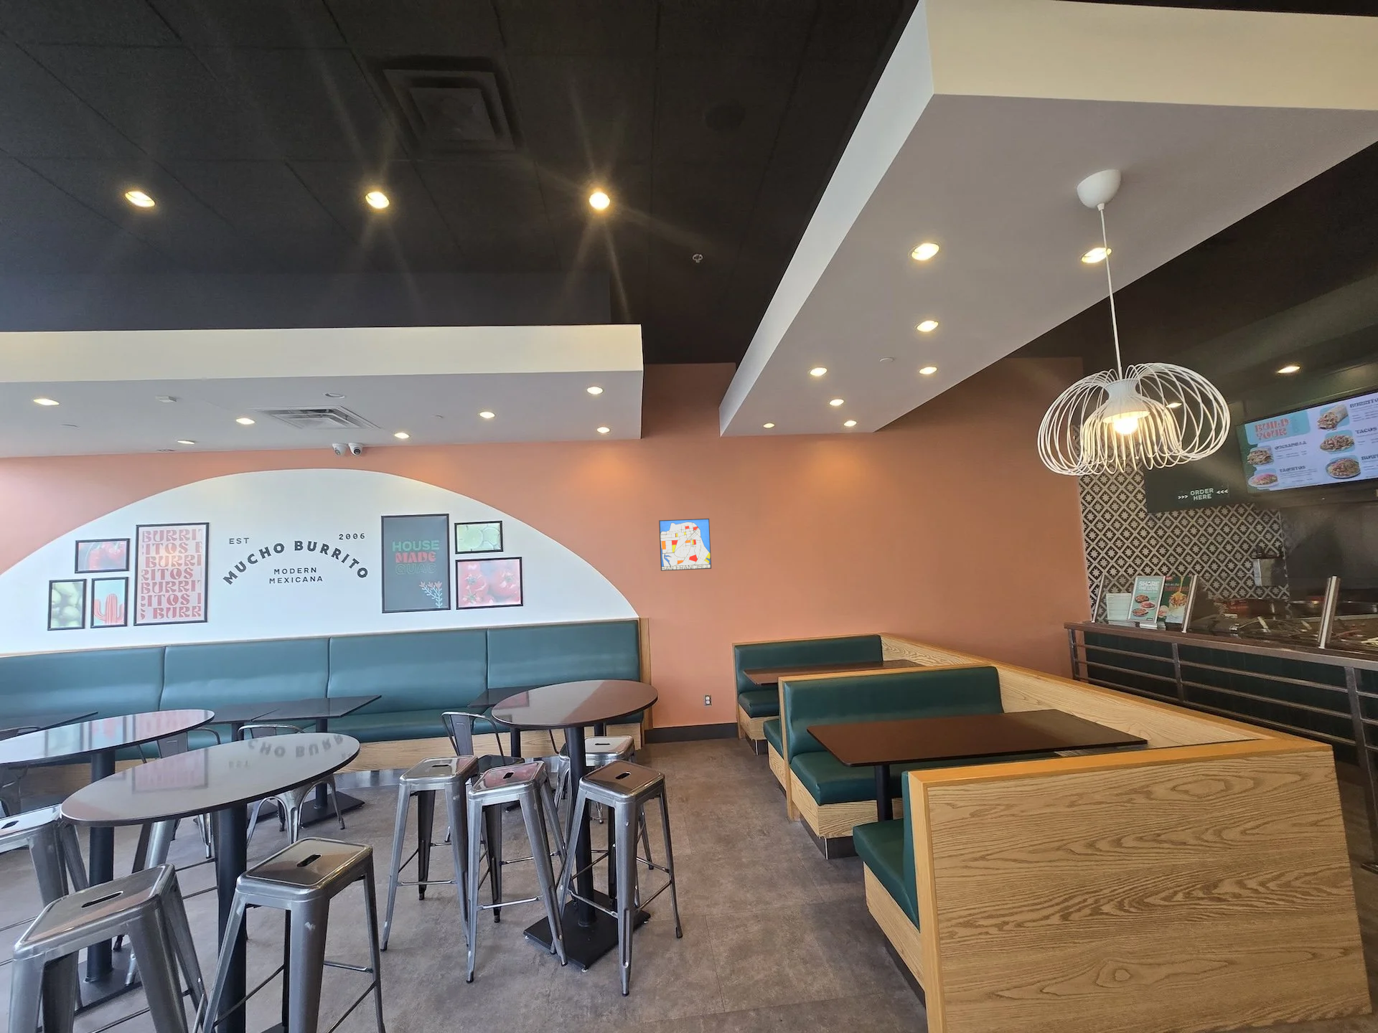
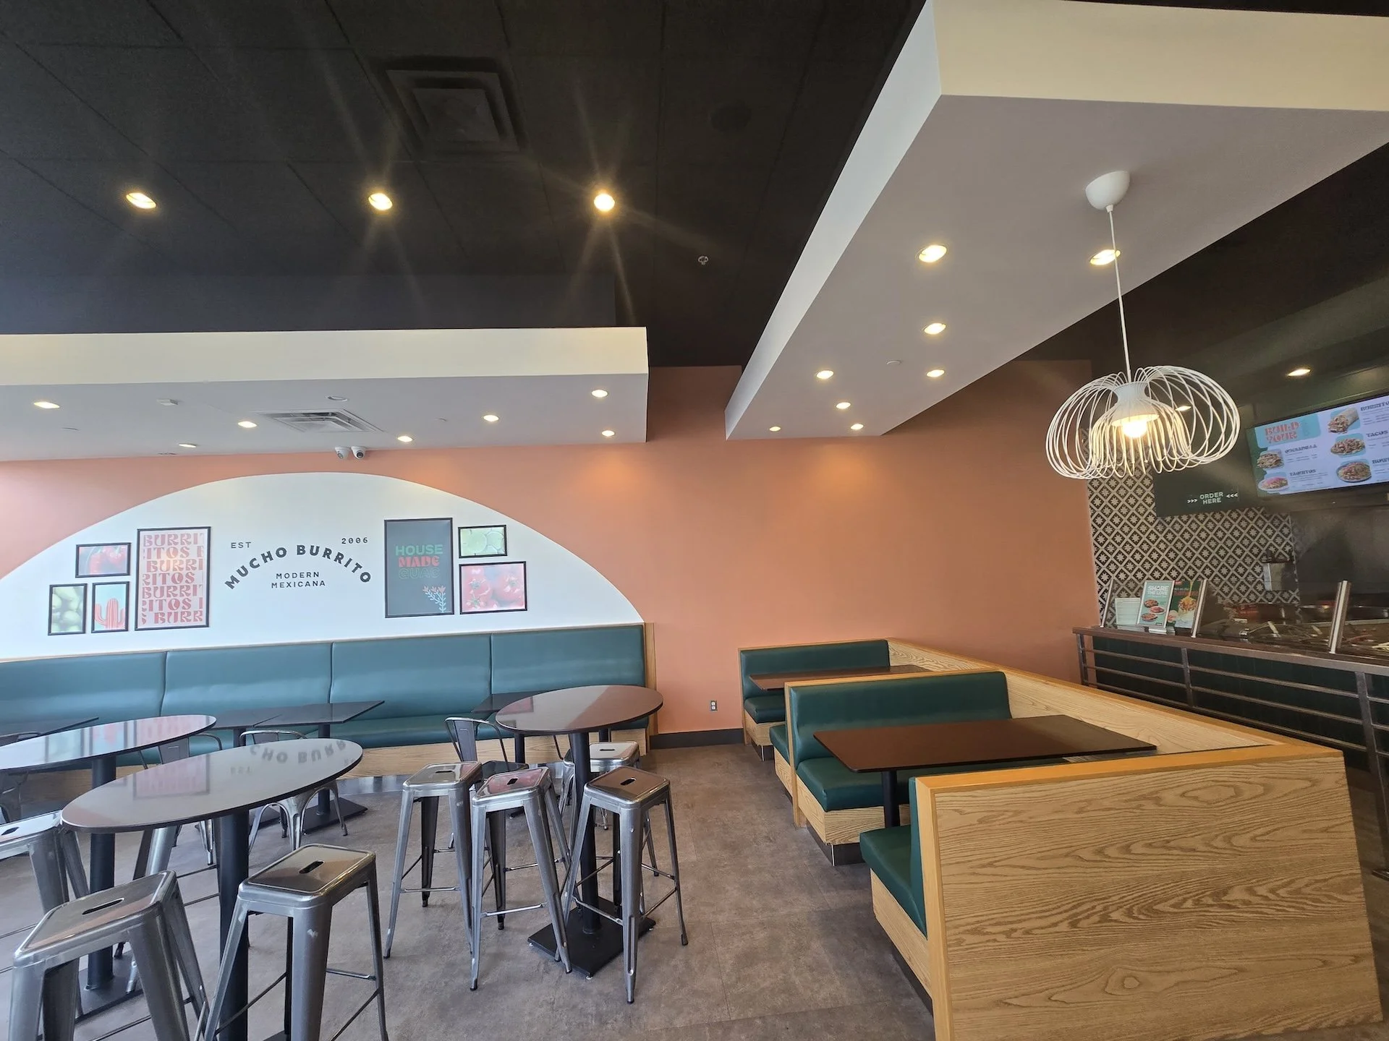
- wall art (685, 545)
